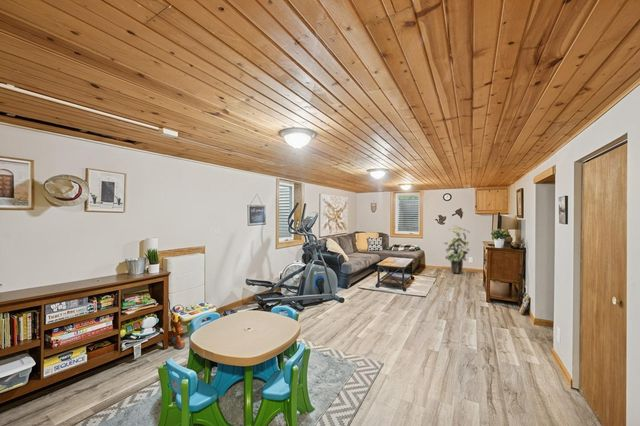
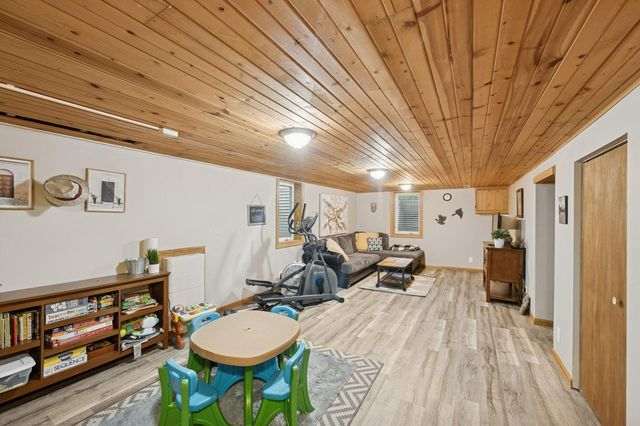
- indoor plant (455, 248)
